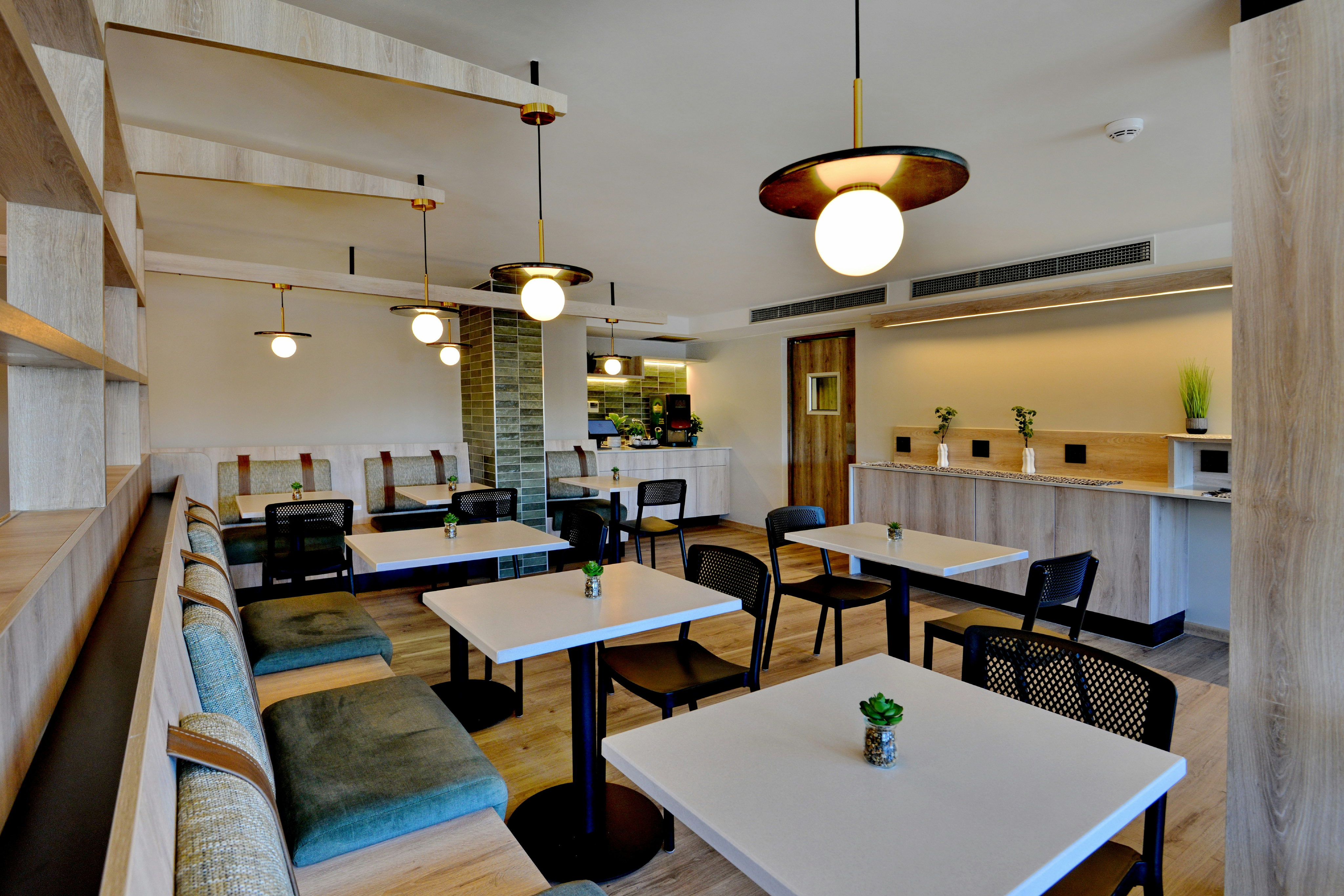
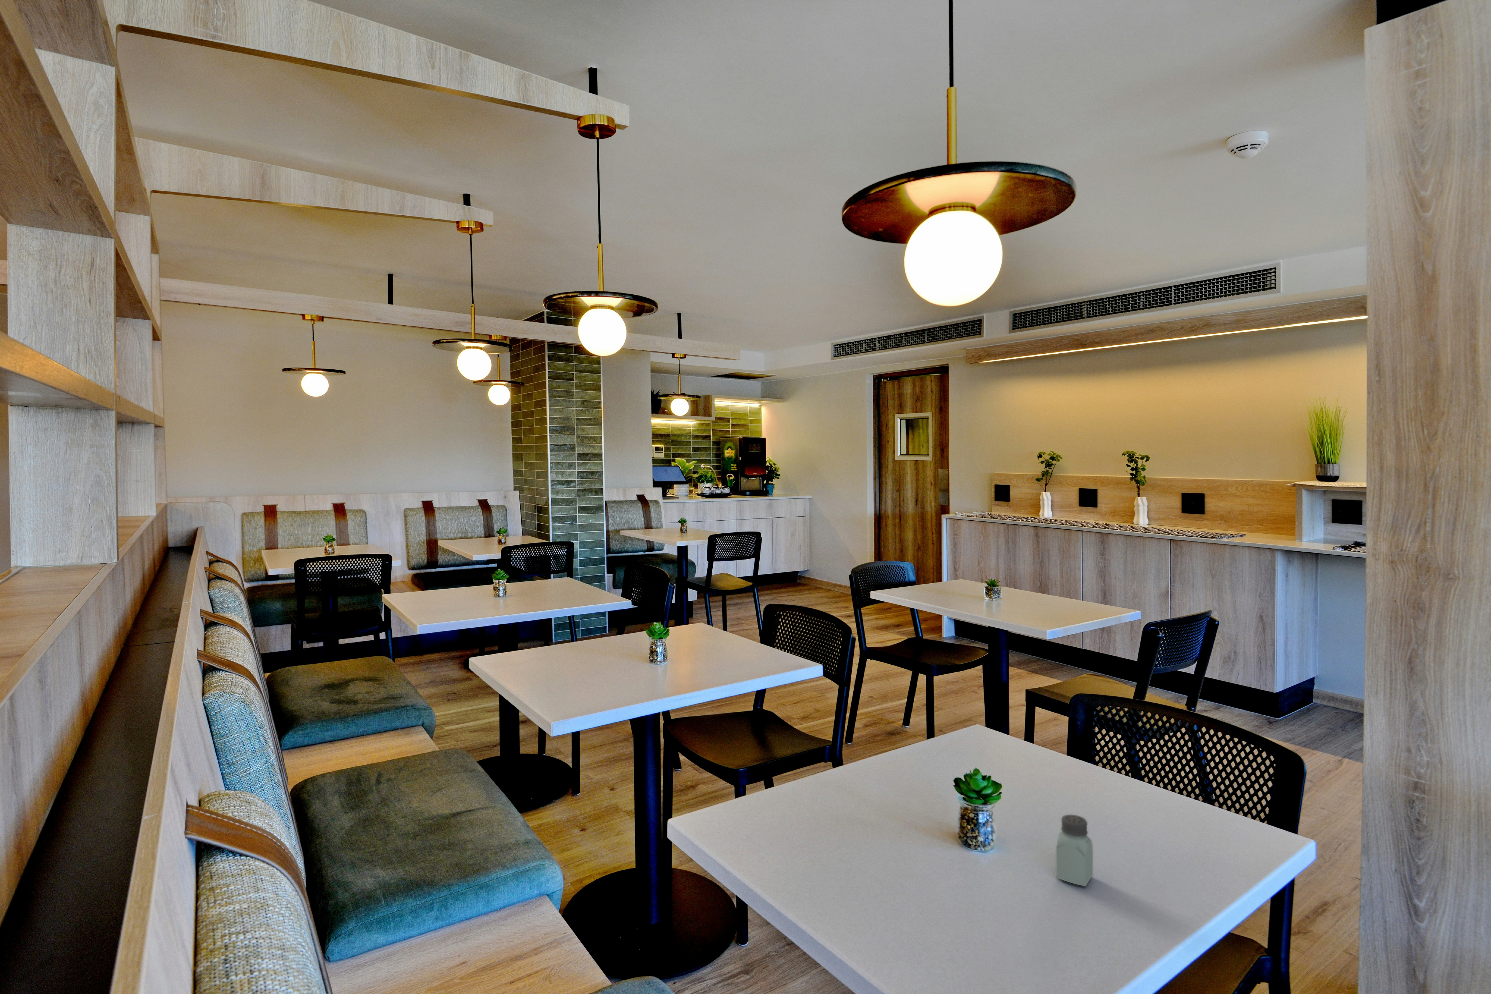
+ saltshaker (1074, 848)
